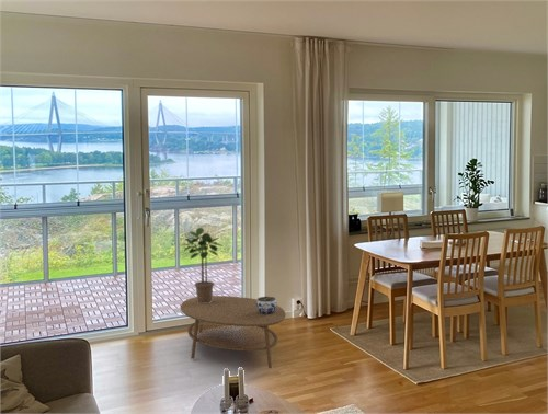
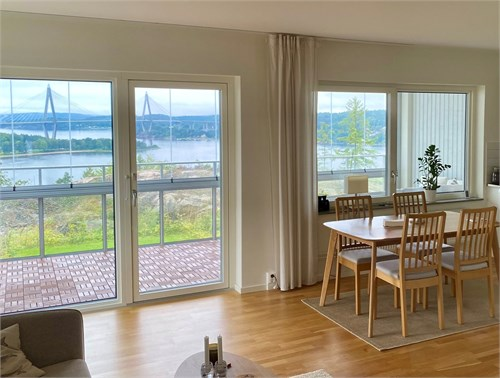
- jar (266, 304)
- coffee table (230, 329)
- potted plant (202, 265)
